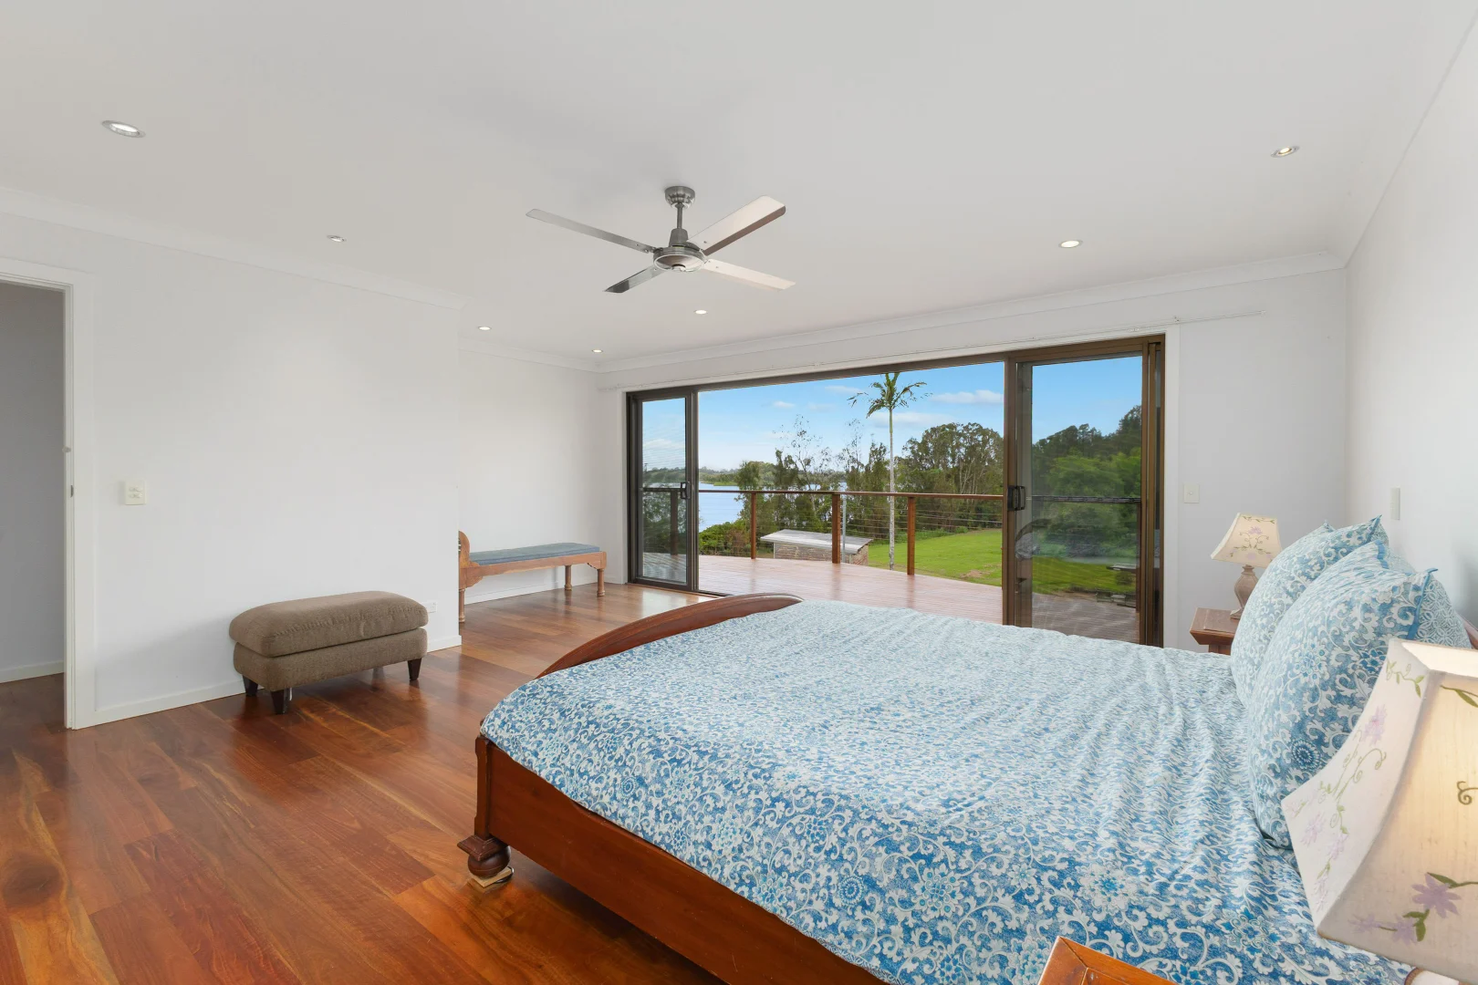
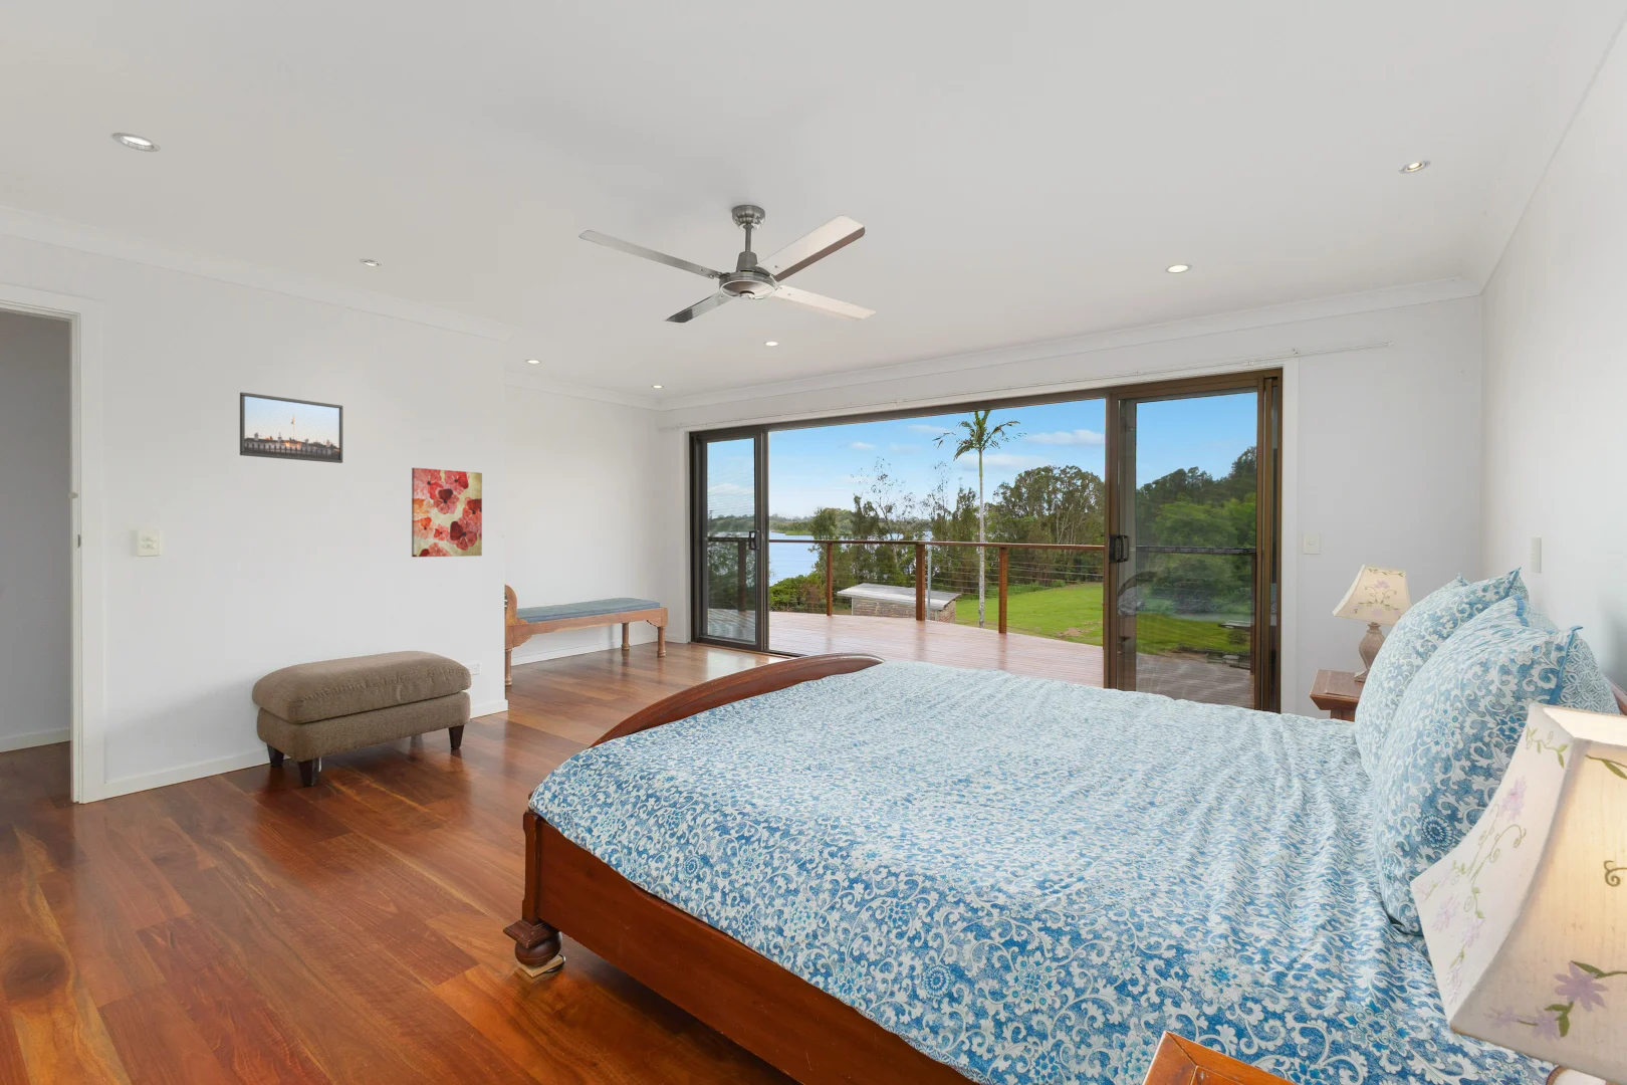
+ wall art (448, 513)
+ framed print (293, 429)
